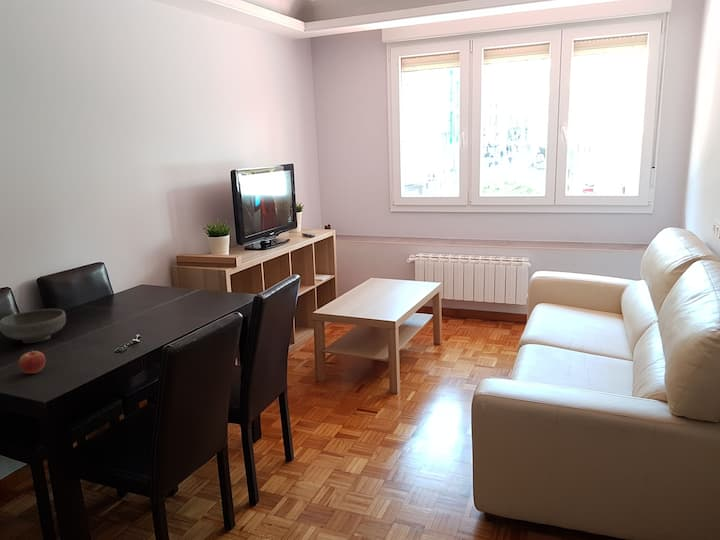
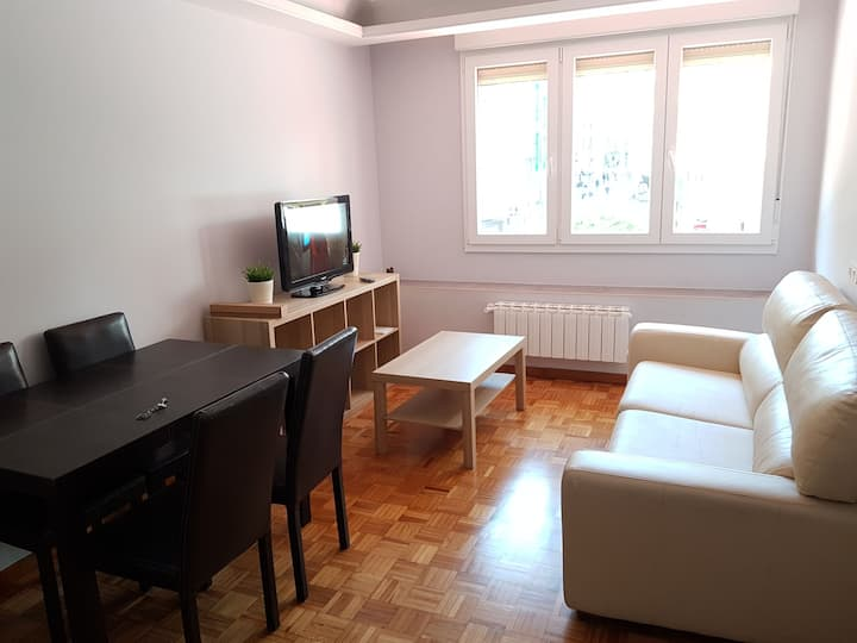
- apple (32, 361)
- bowl (34, 327)
